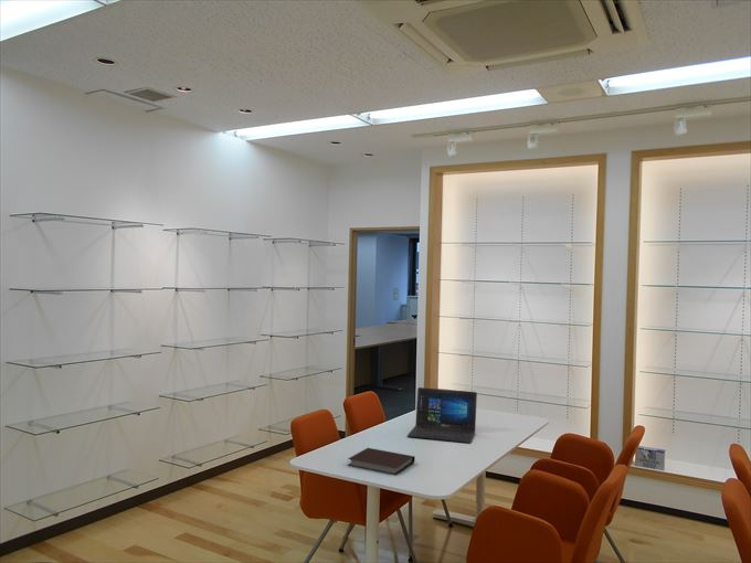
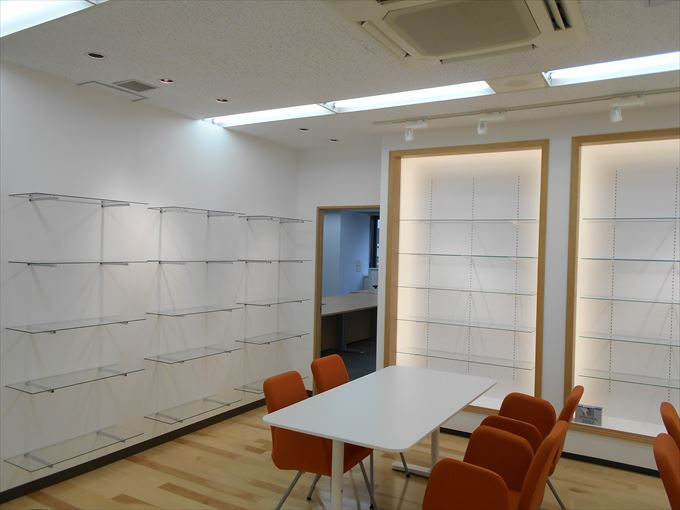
- notebook (381, 460)
- laptop (442, 414)
